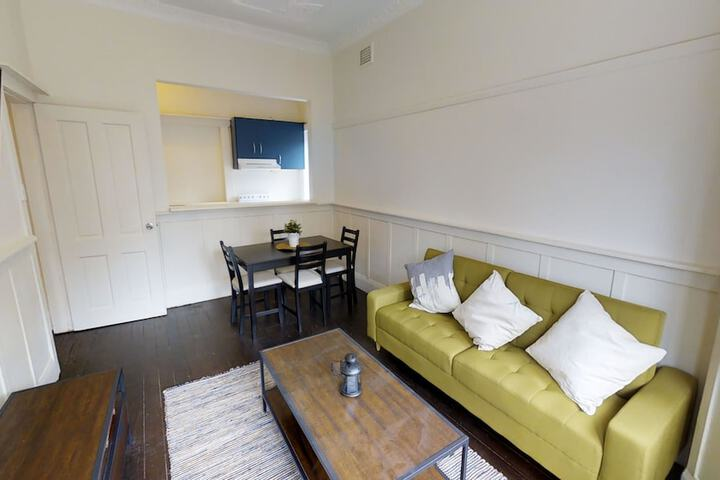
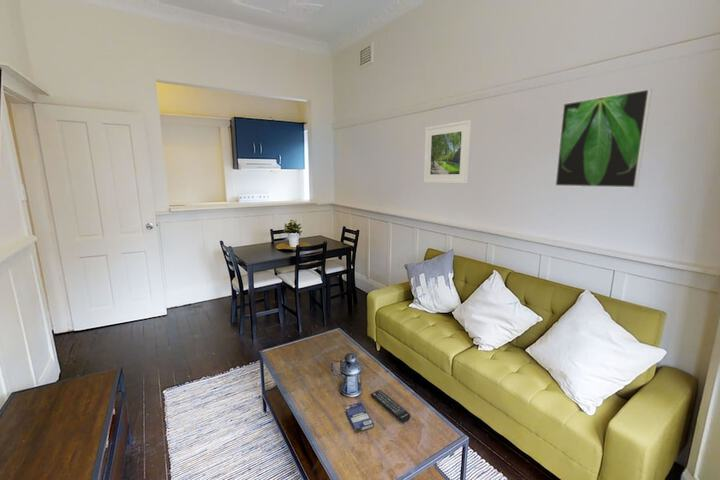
+ small box (358, 416)
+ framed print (445, 154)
+ remote control (389, 405)
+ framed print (598, 142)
